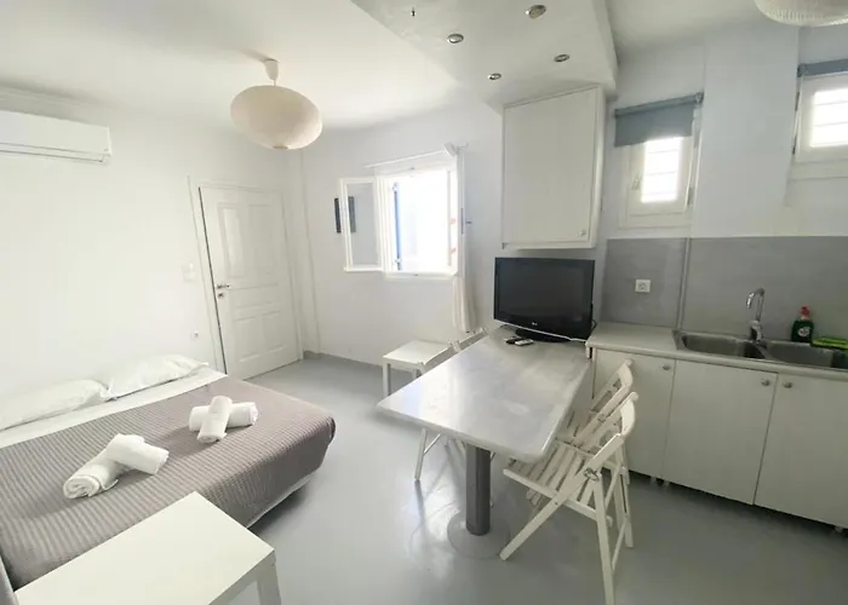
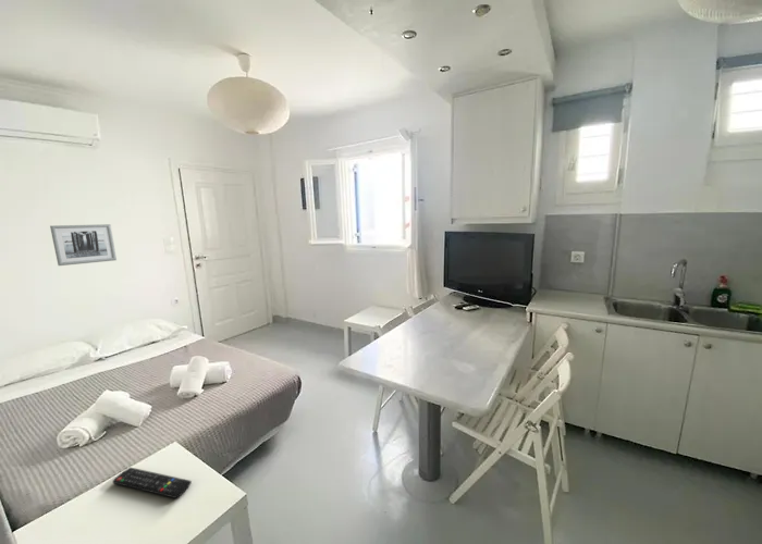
+ wall art (85, 244)
+ remote control (151, 482)
